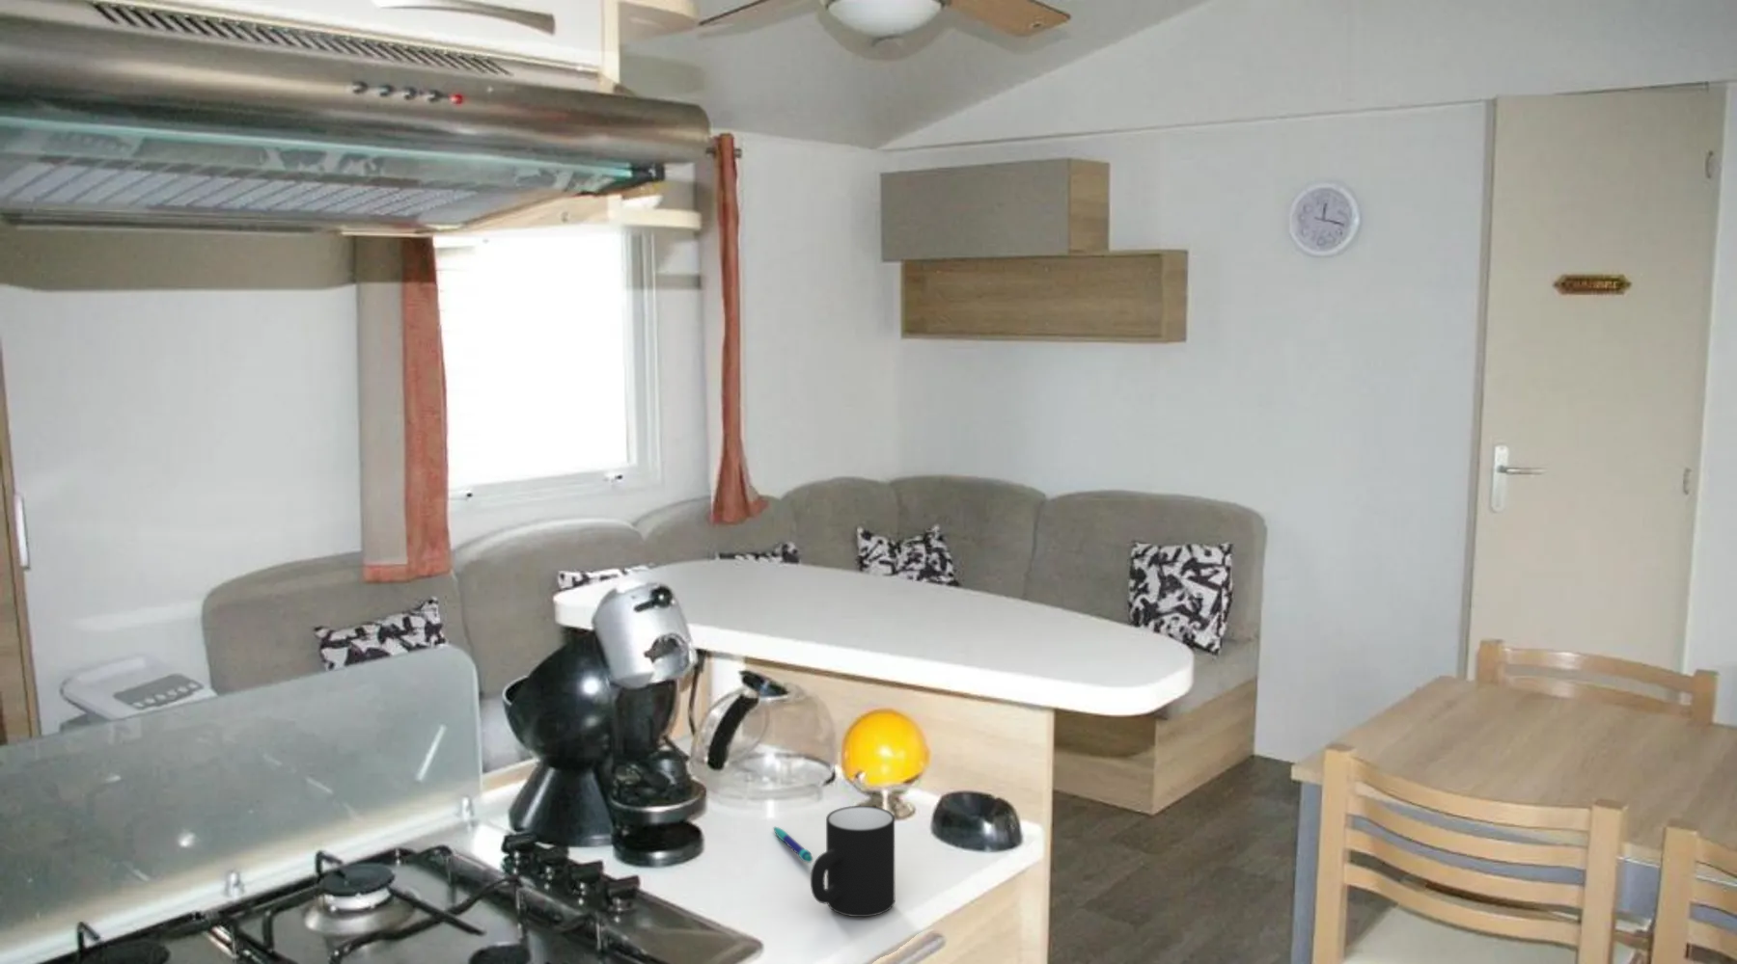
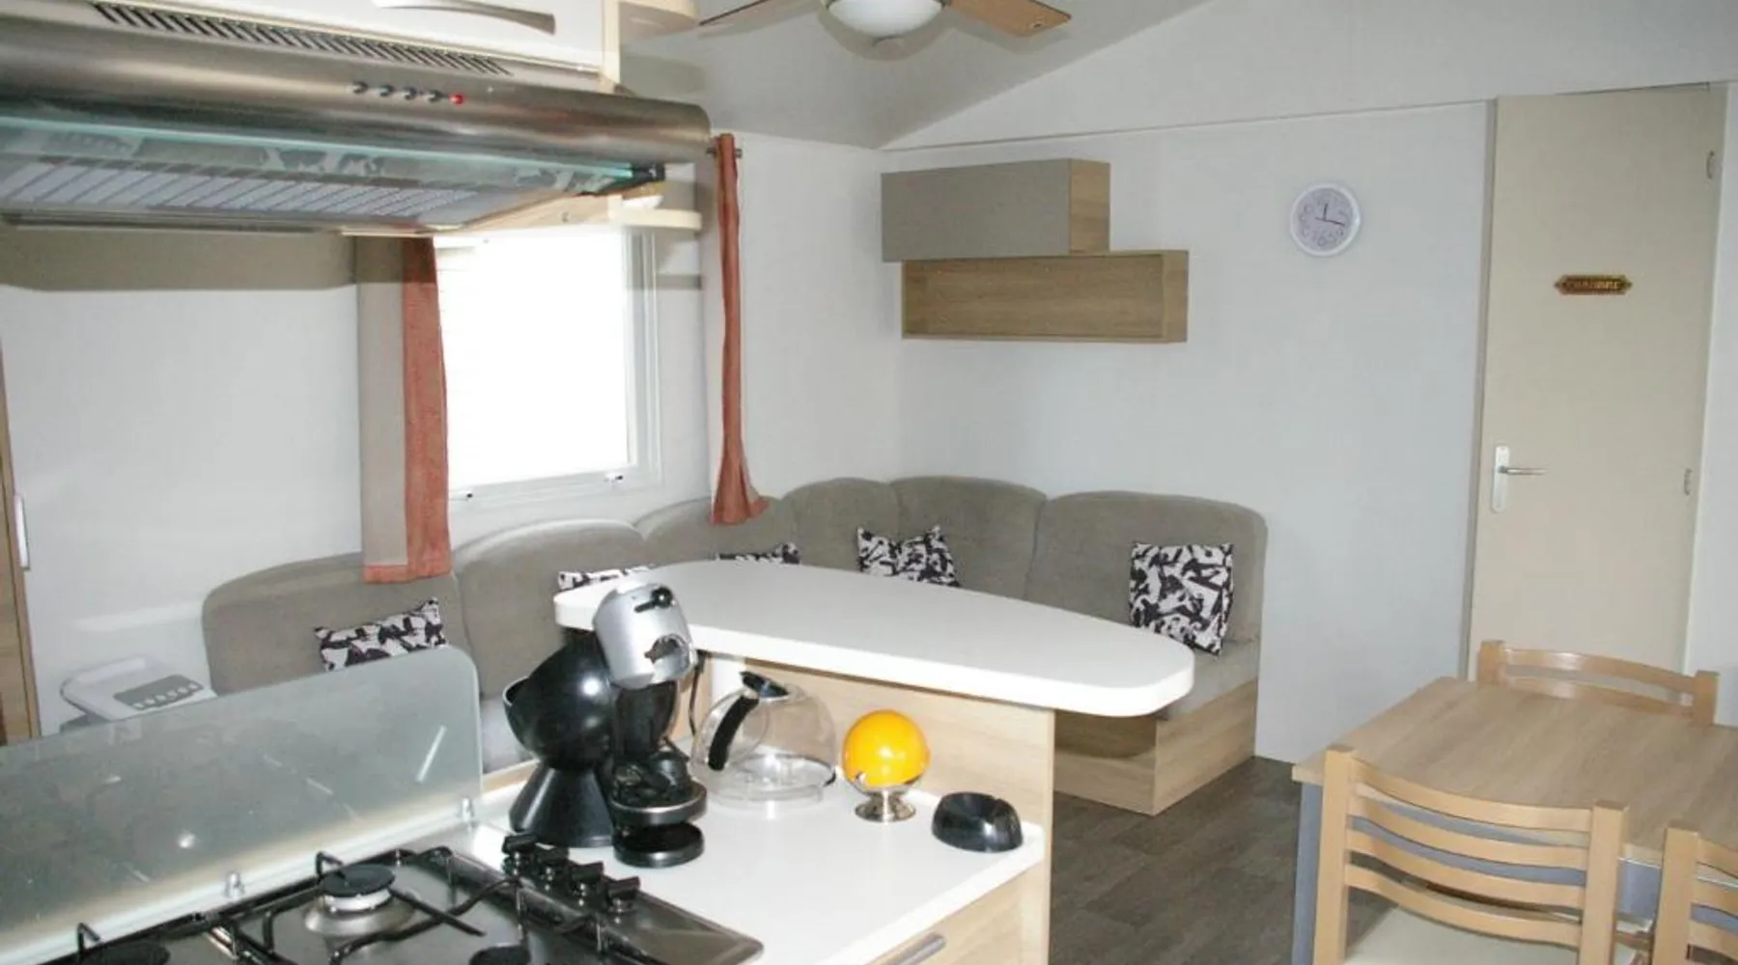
- pen (791, 842)
- mug (849, 865)
